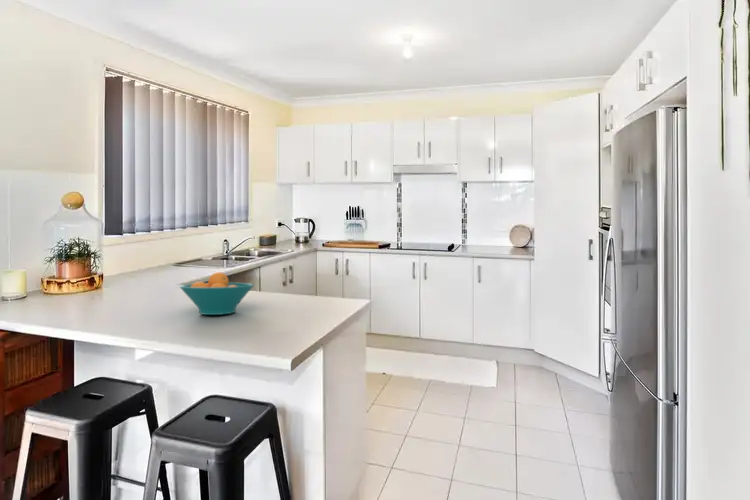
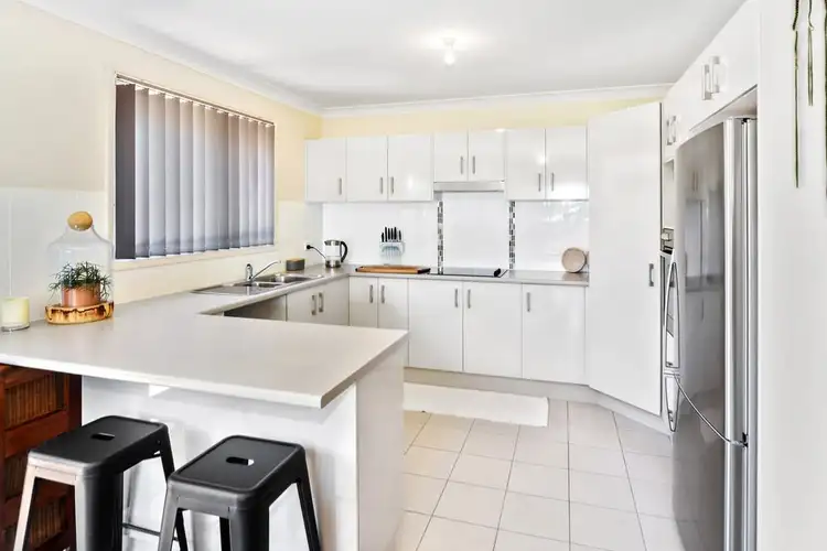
- fruit bowl (217, 292)
